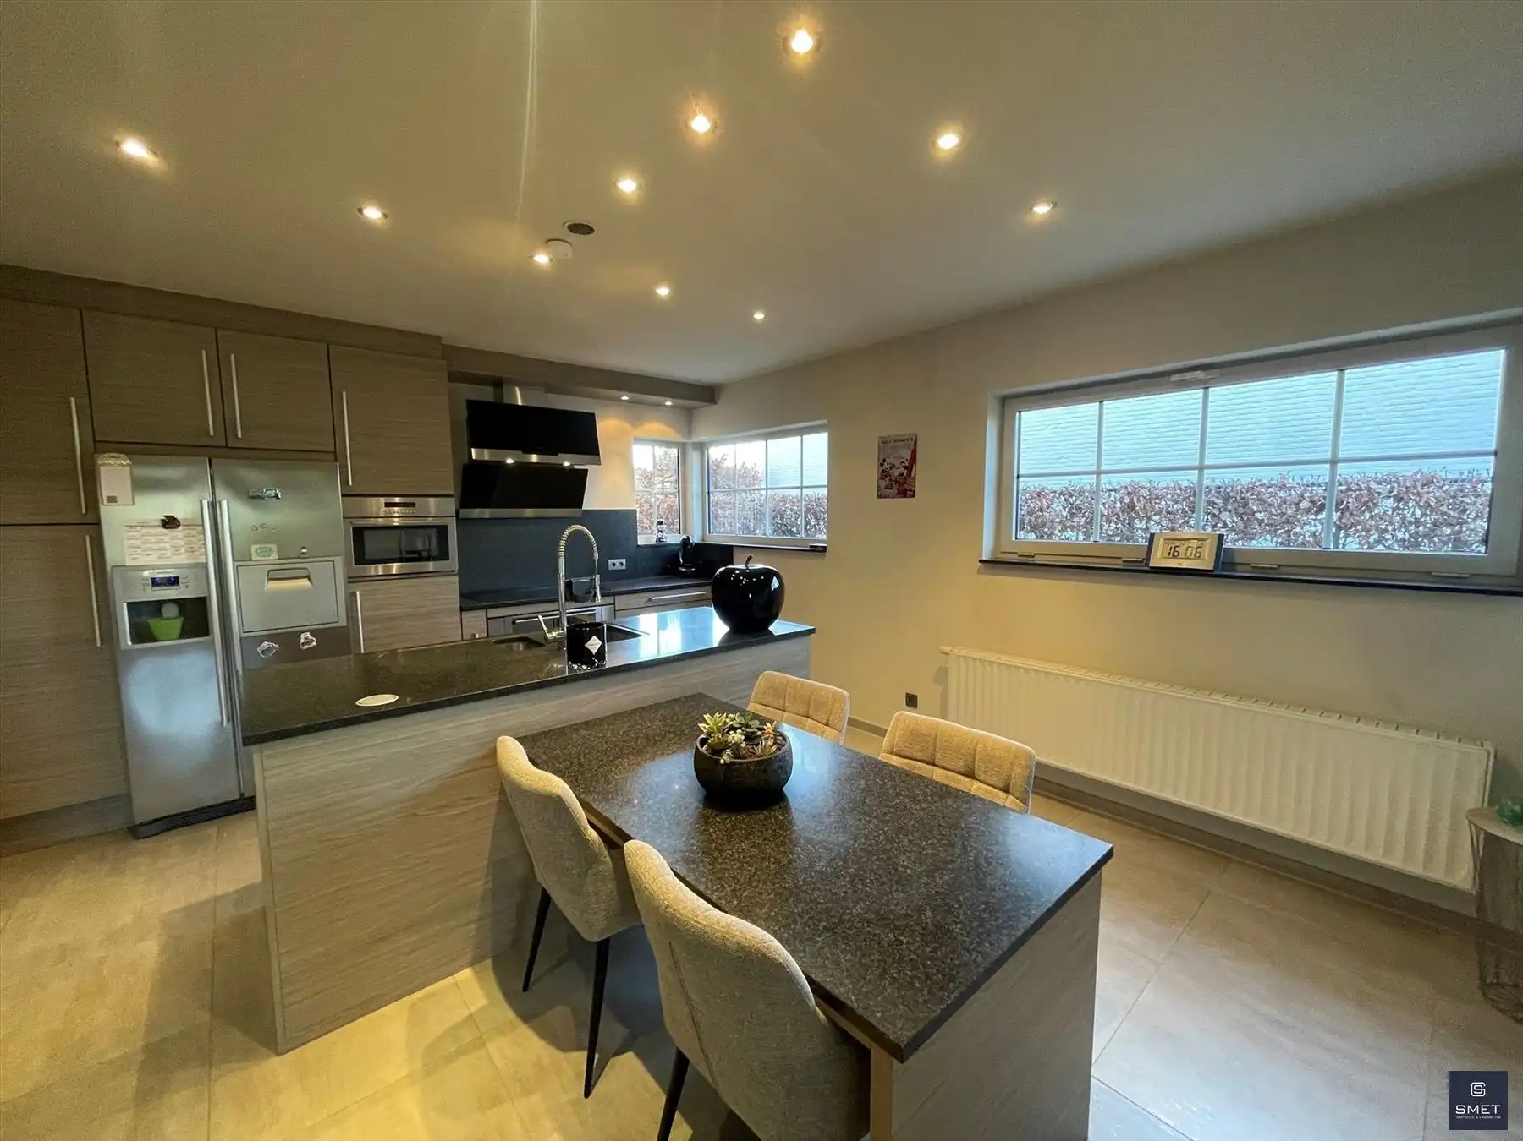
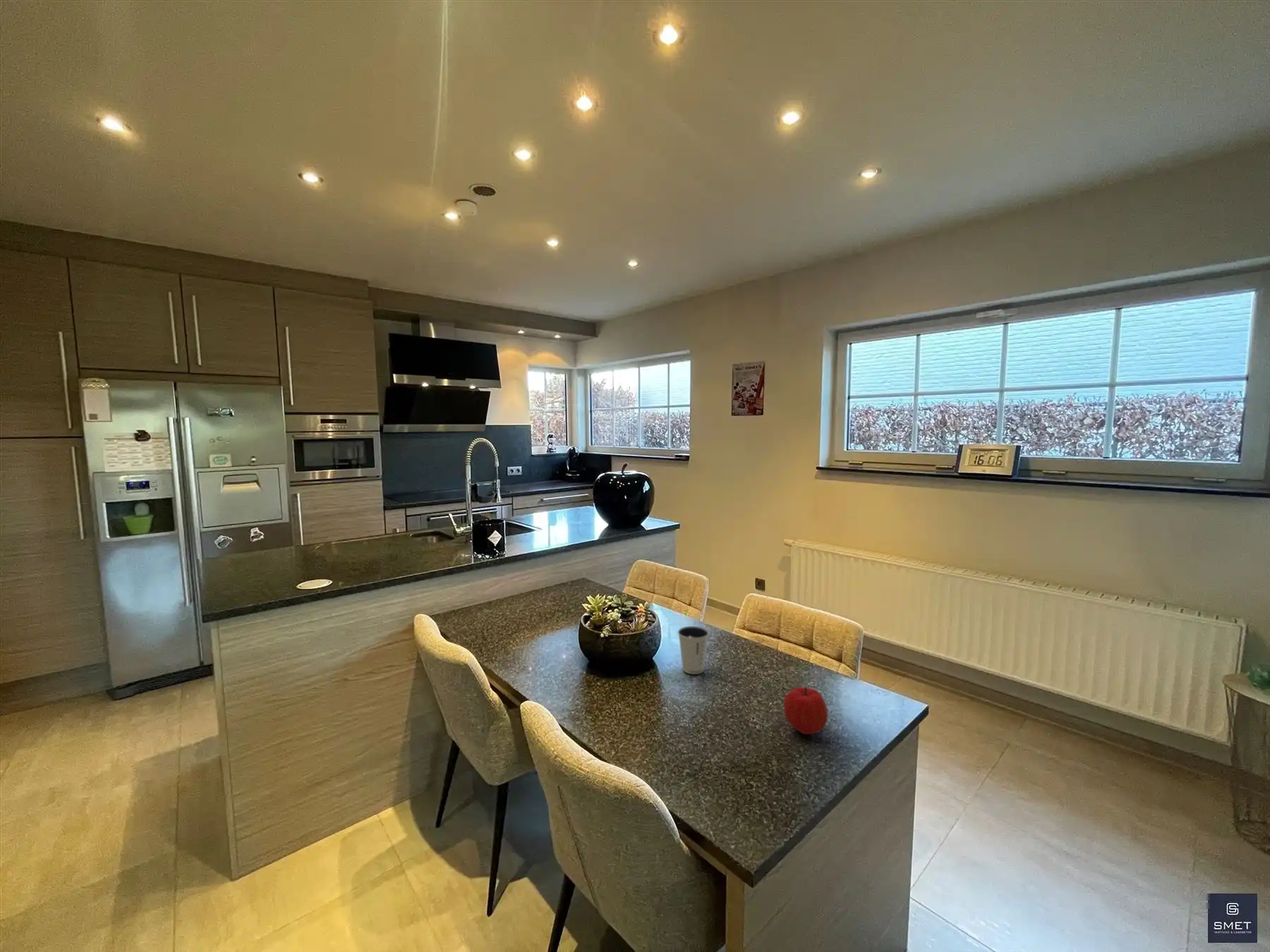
+ fruit (805, 709)
+ dixie cup (693, 650)
